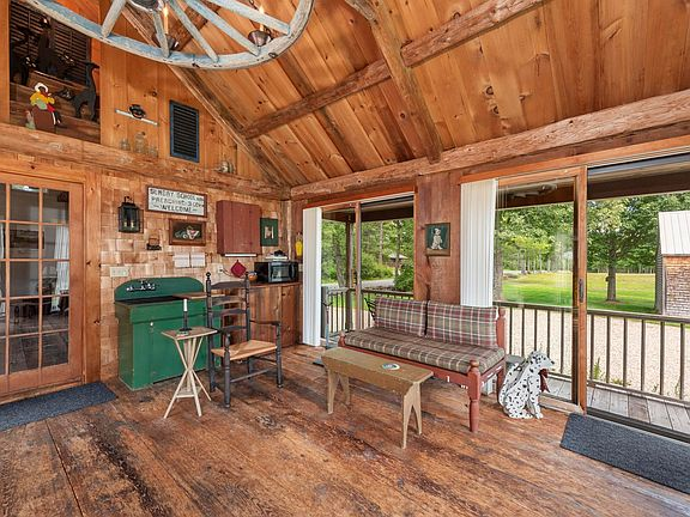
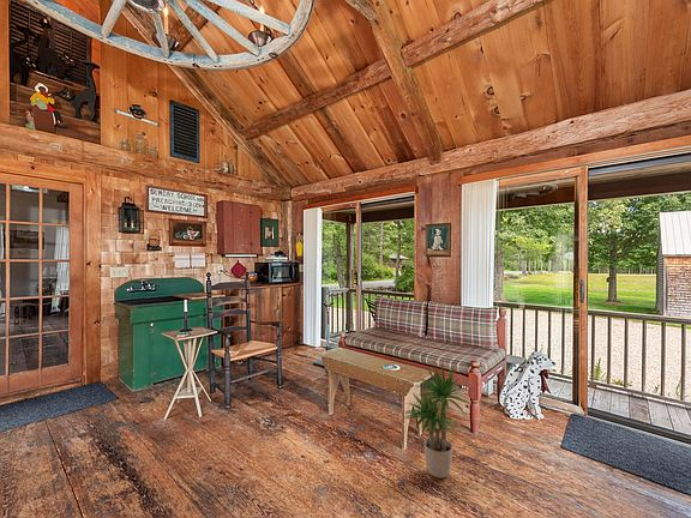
+ potted plant (438, 420)
